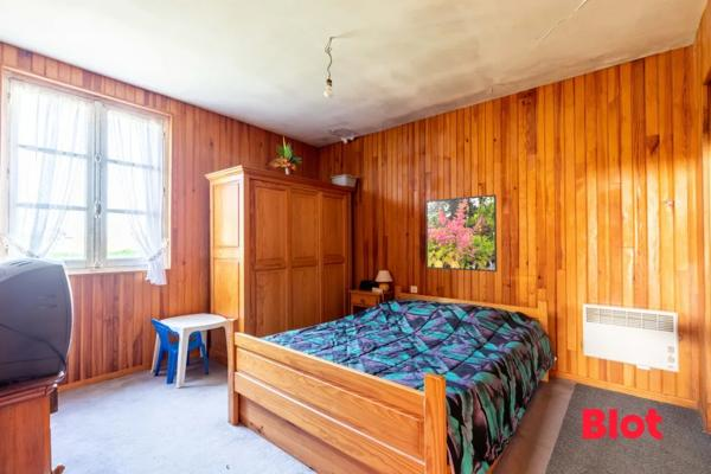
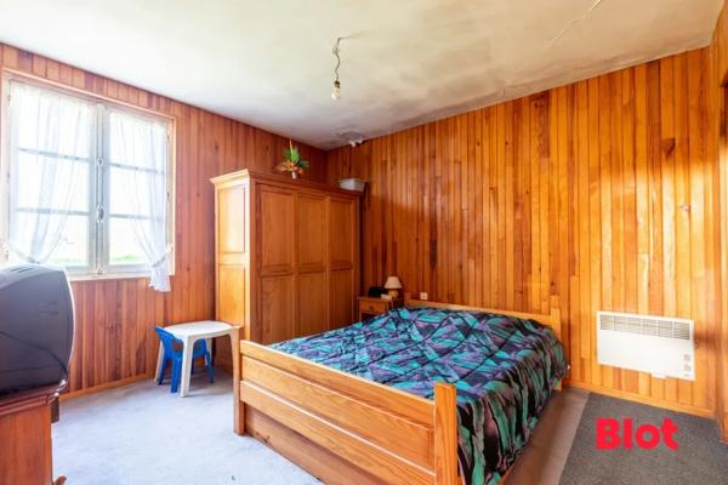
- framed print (459, 233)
